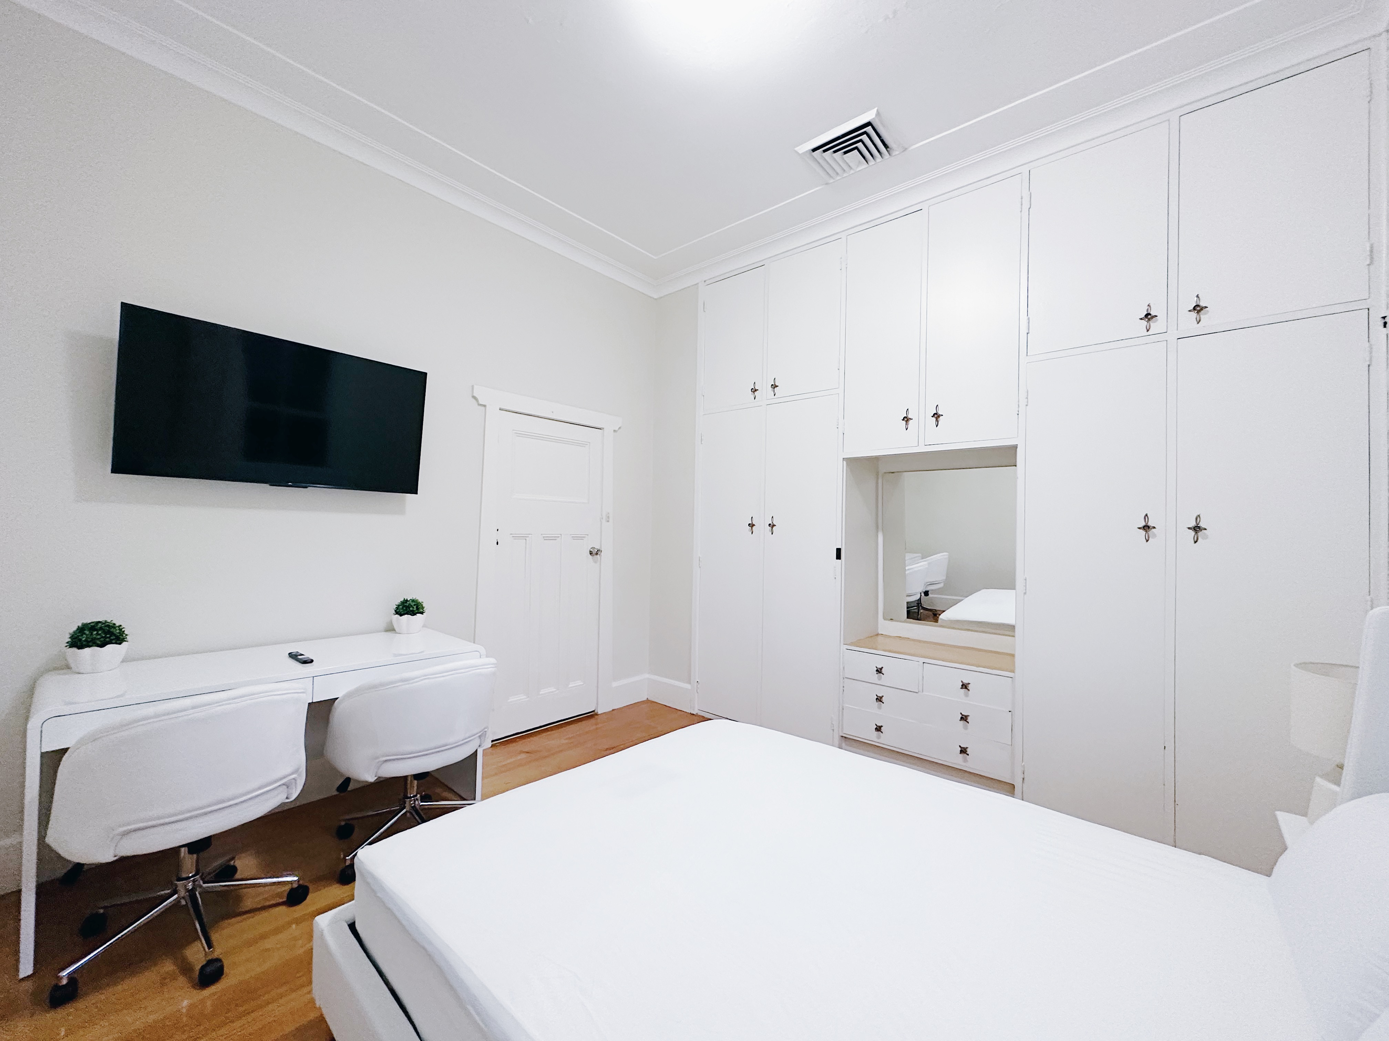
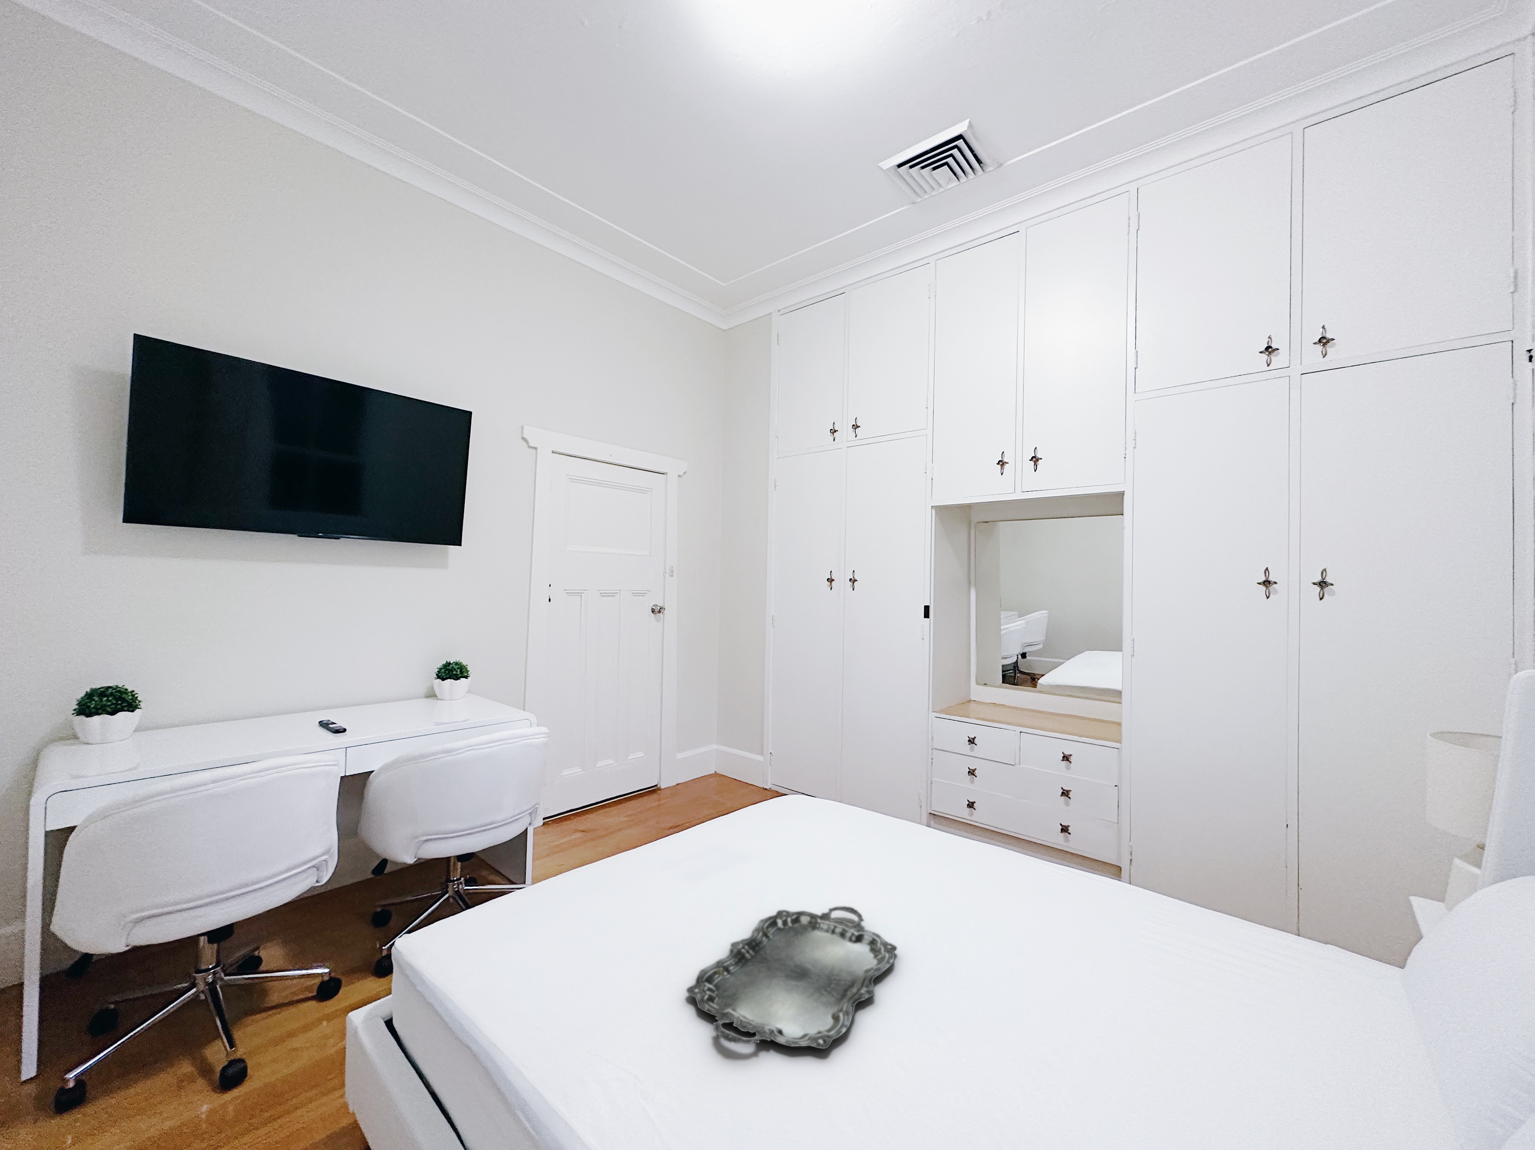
+ serving tray (798, 968)
